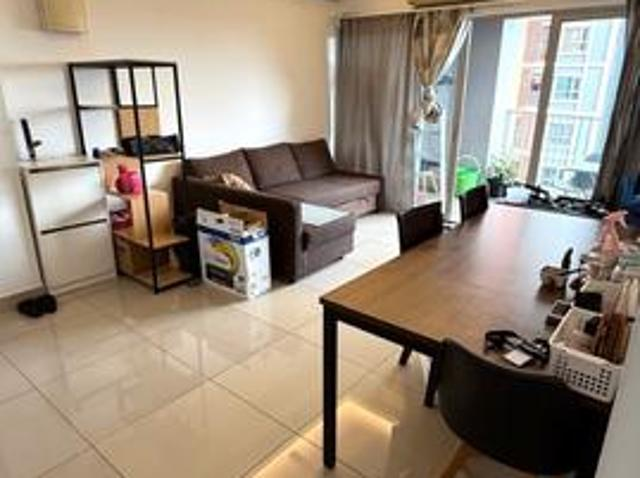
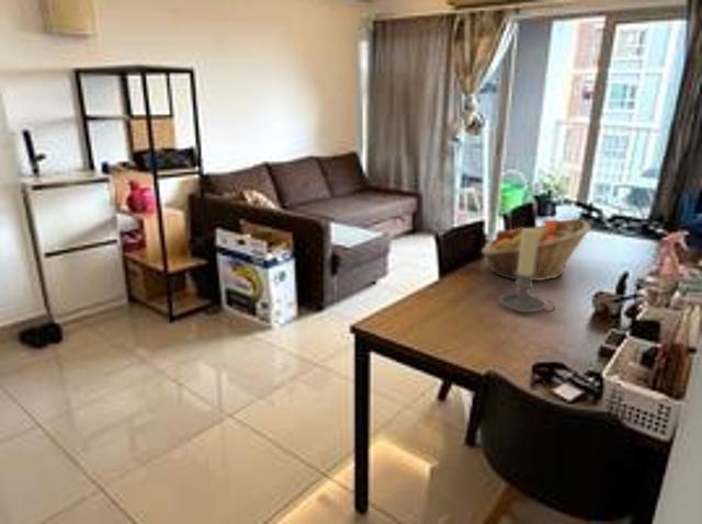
+ fruit basket (536, 246)
+ candle holder (530, 269)
